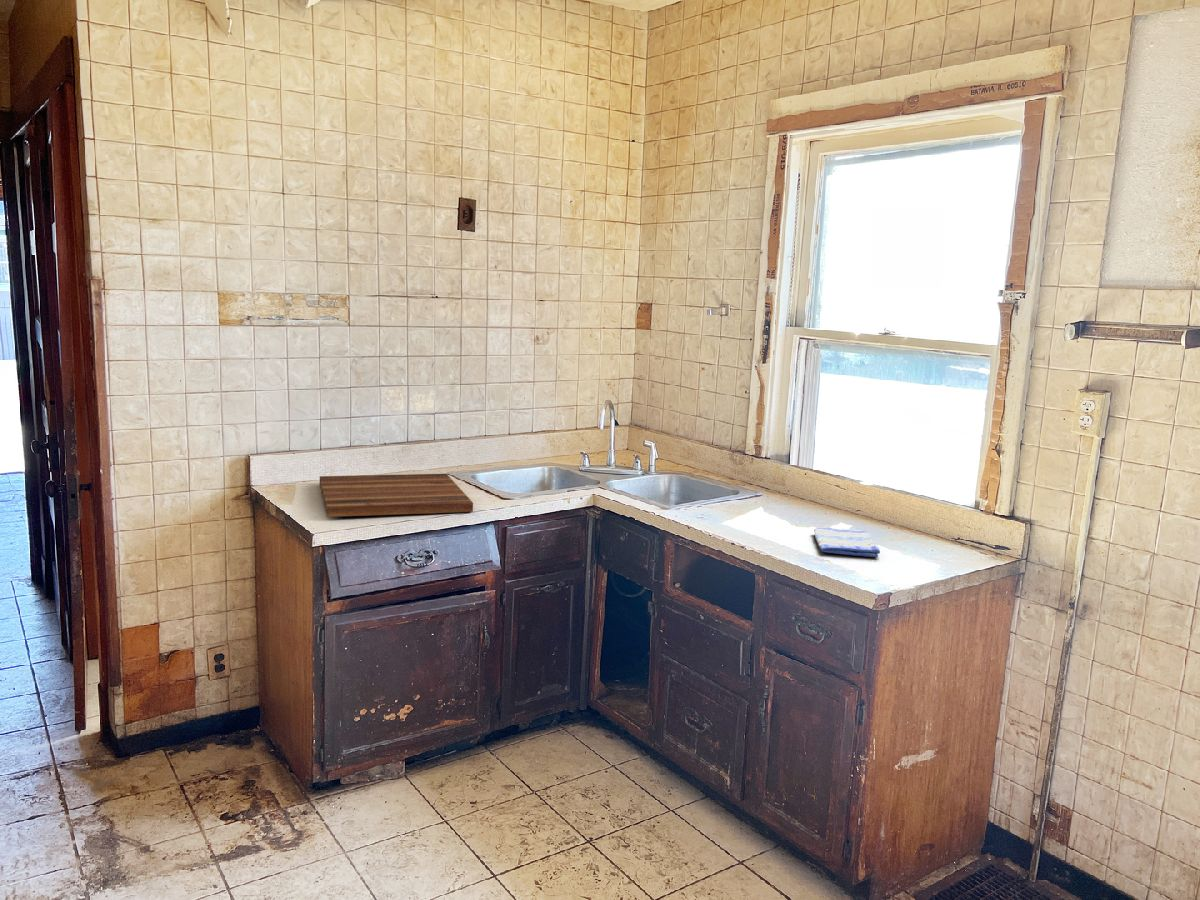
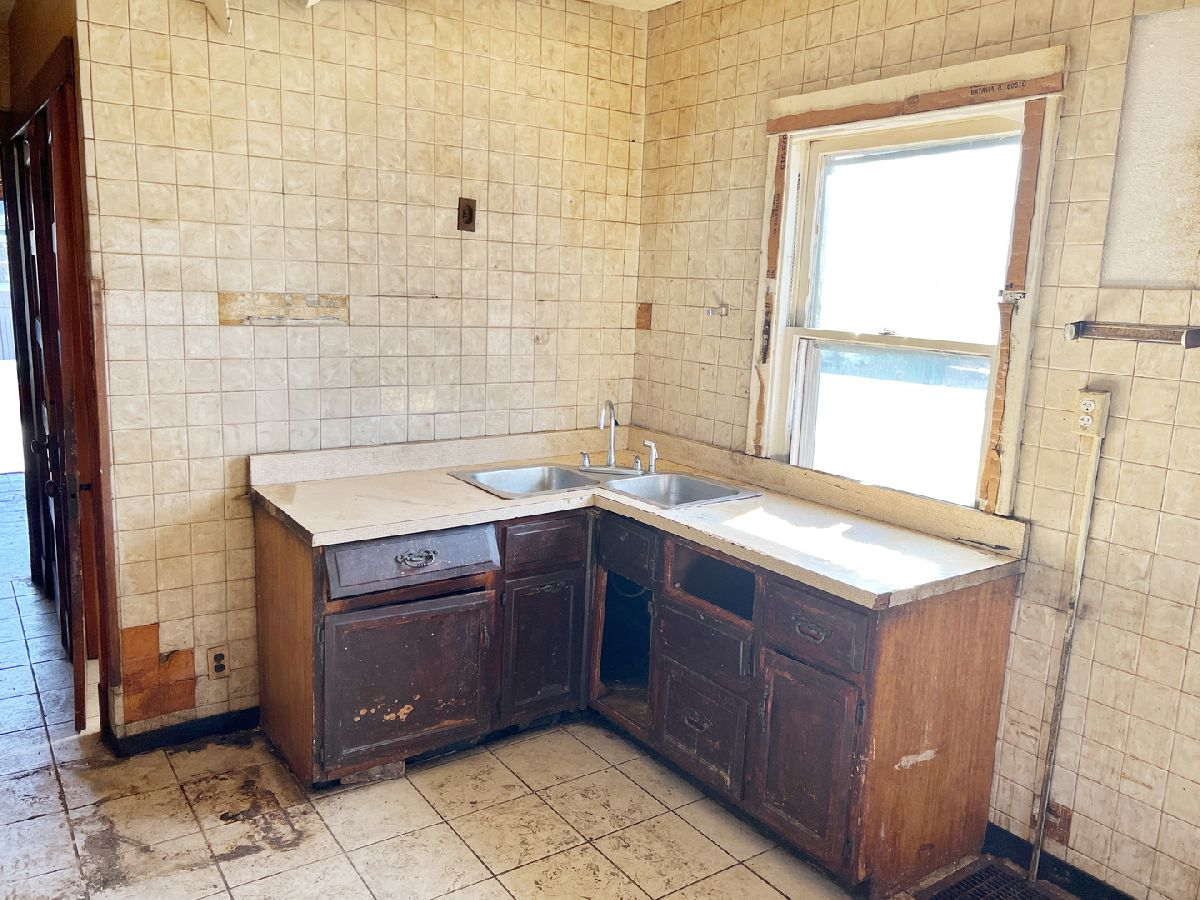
- dish towel (845, 541)
- cutting board (392, 493)
